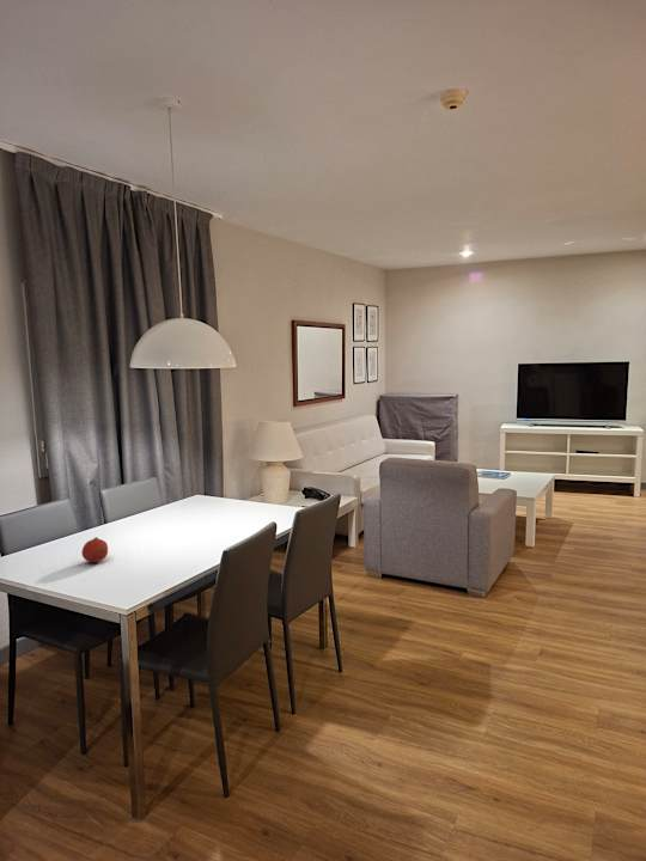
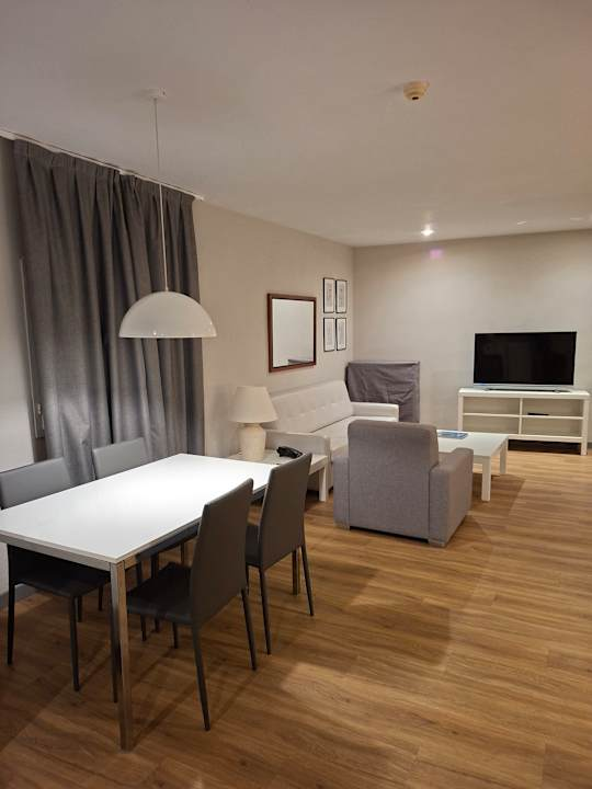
- fruit (95, 549)
